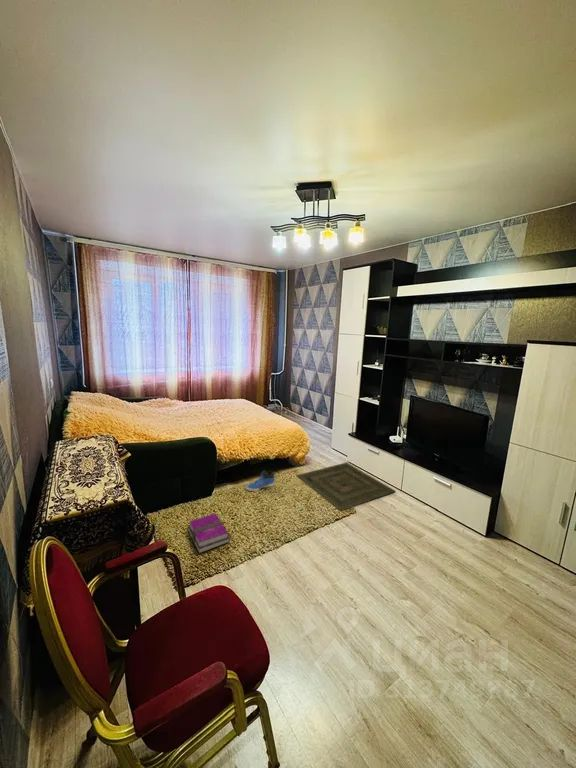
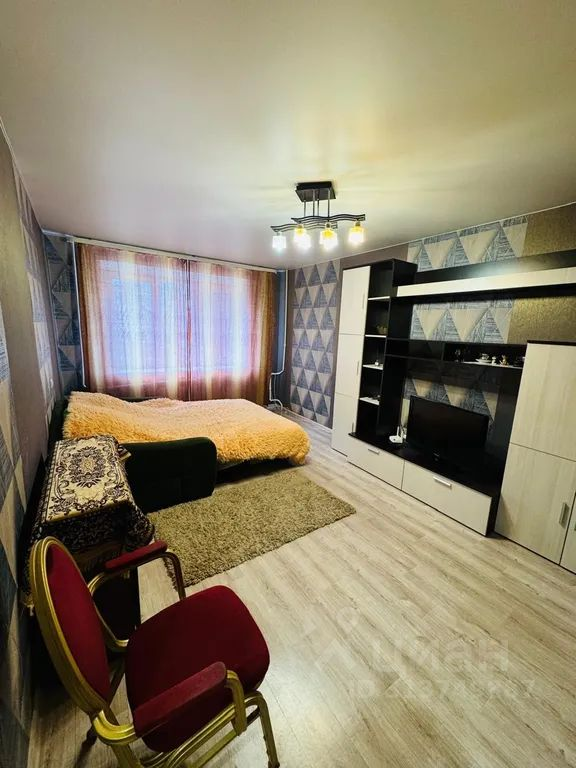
- bath mat (343, 483)
- hardback book (208, 531)
- sneaker (260, 479)
